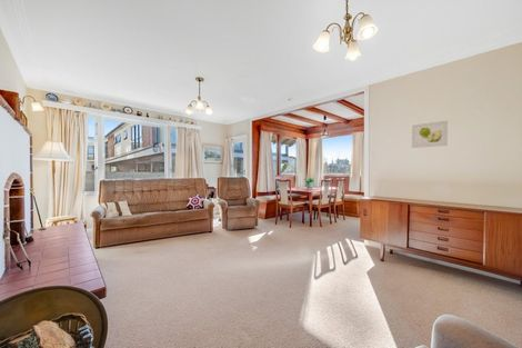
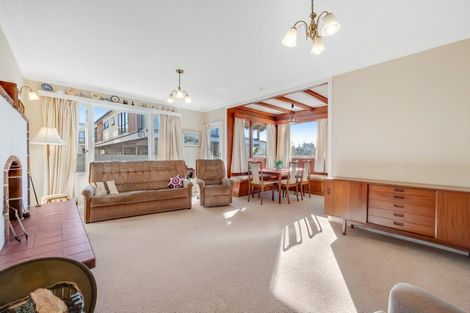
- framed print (429, 135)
